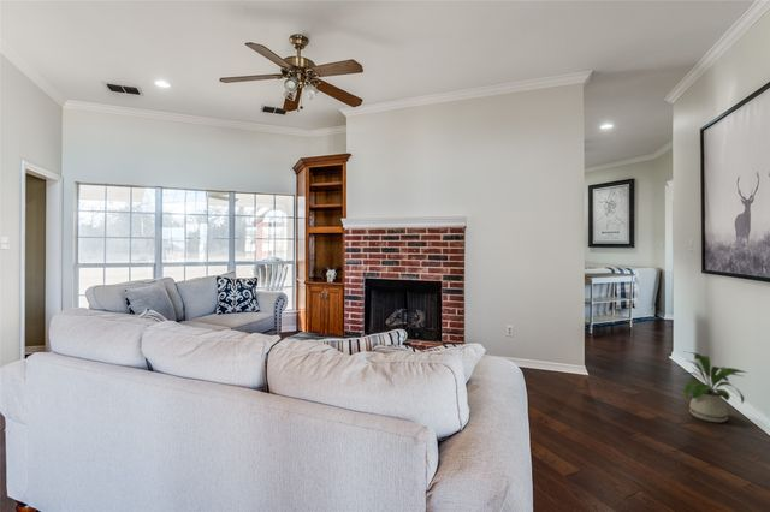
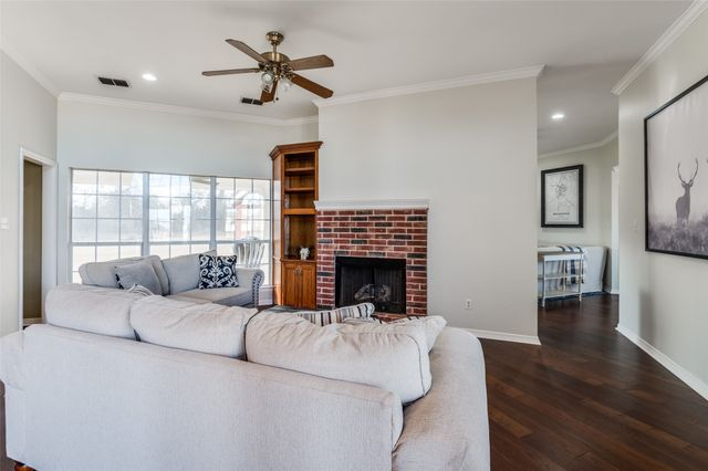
- house plant (717, 385)
